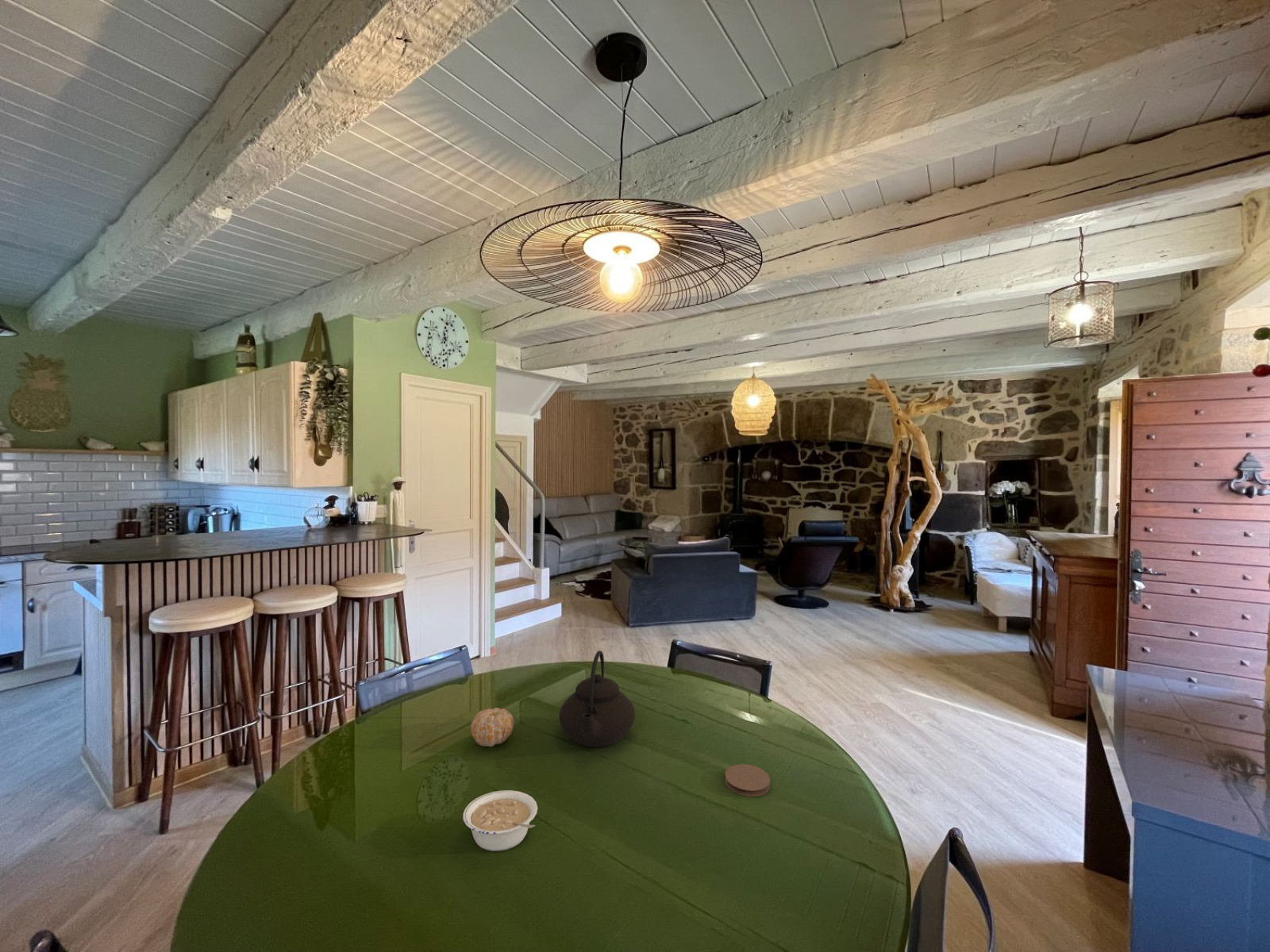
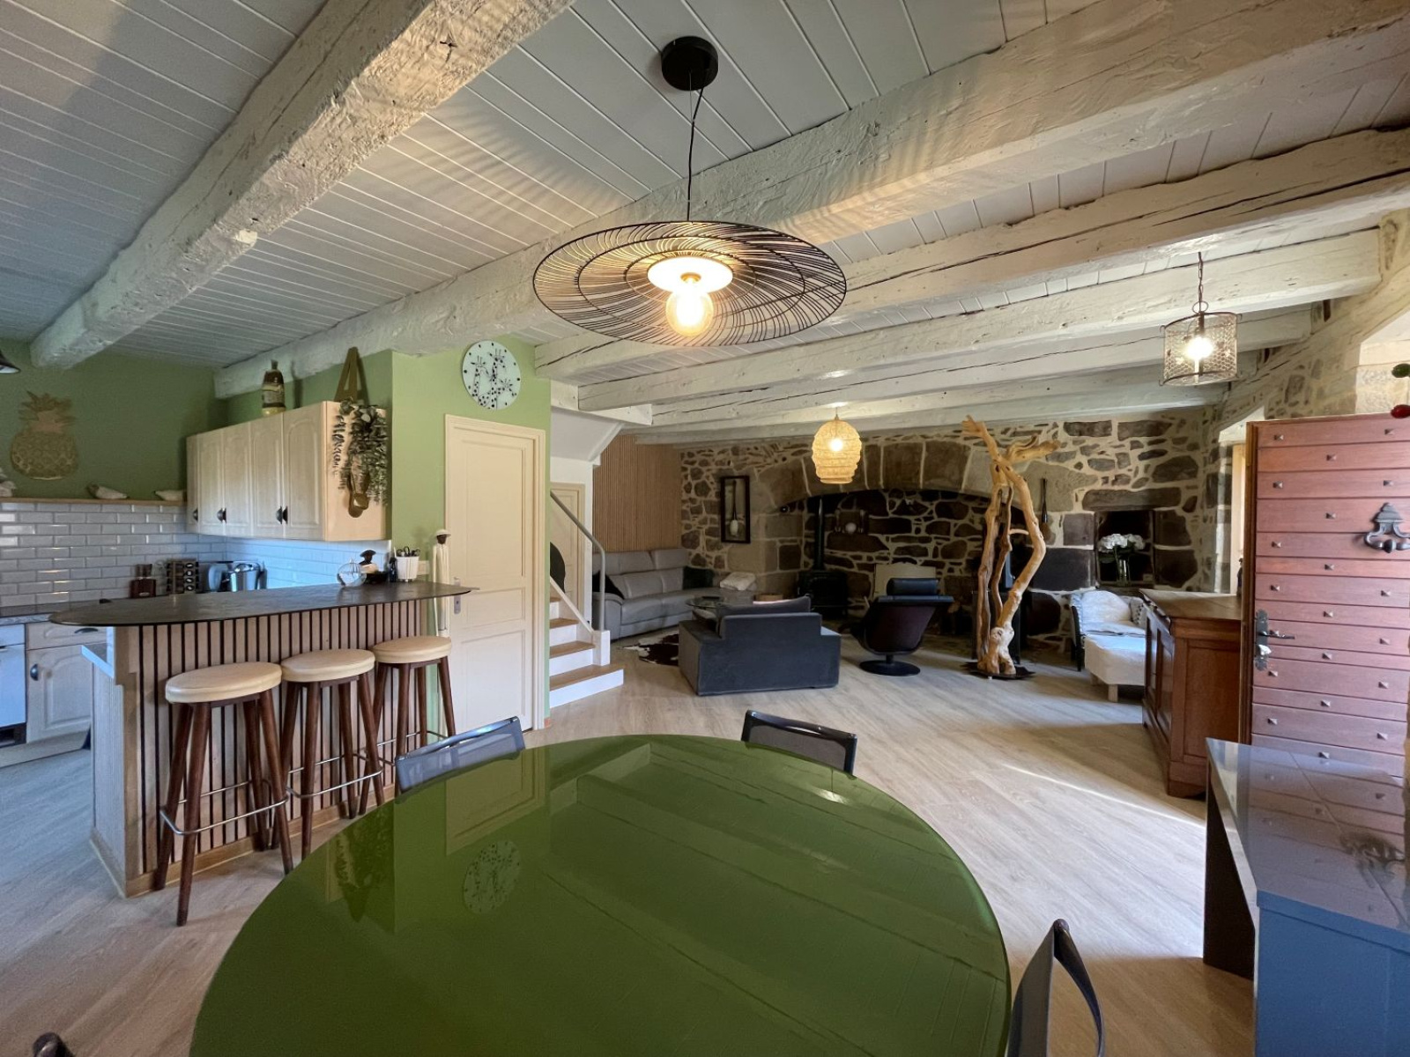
- teapot (595, 698)
- fruit (492, 727)
- legume (503, 820)
- coaster (747, 779)
